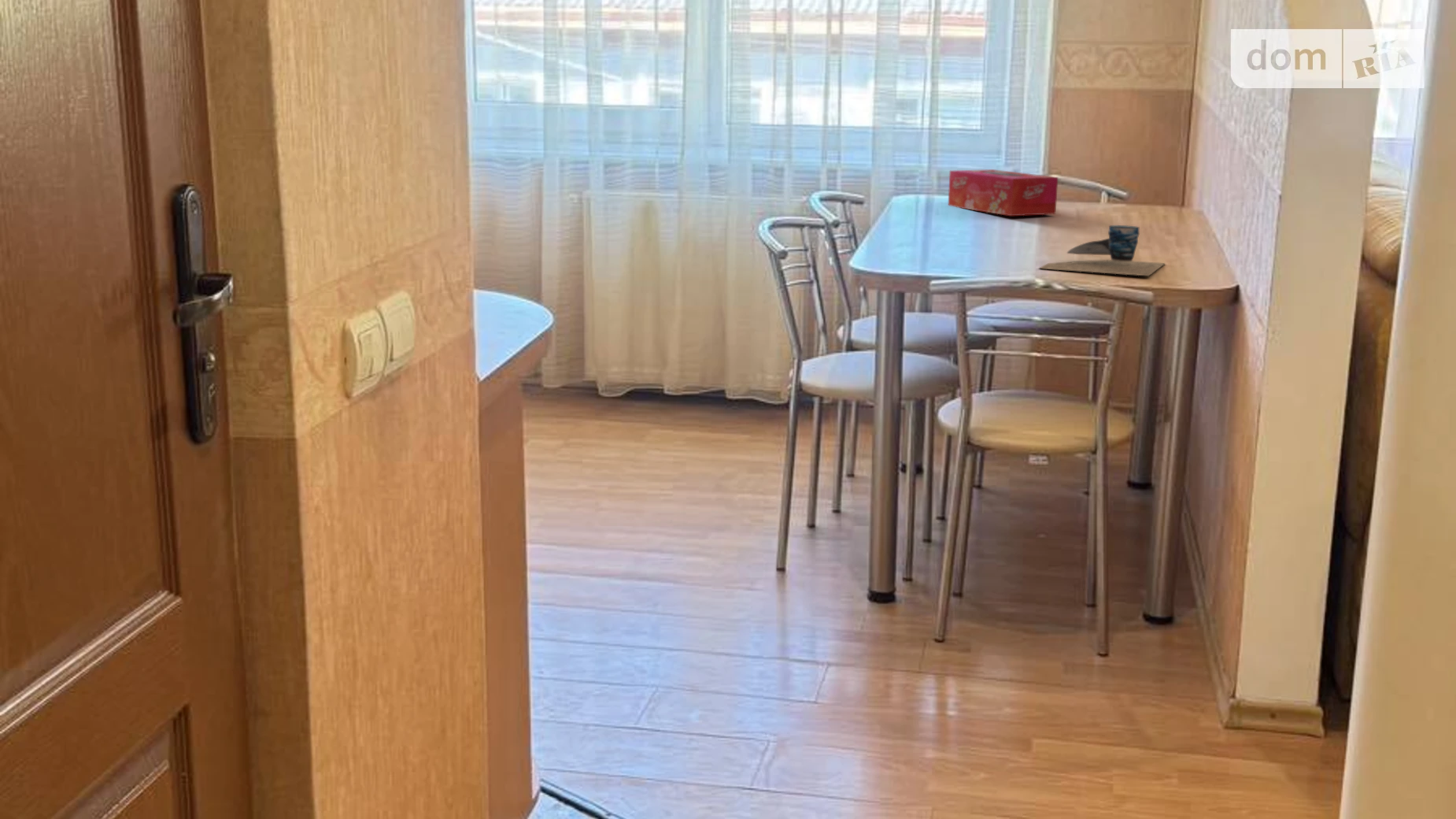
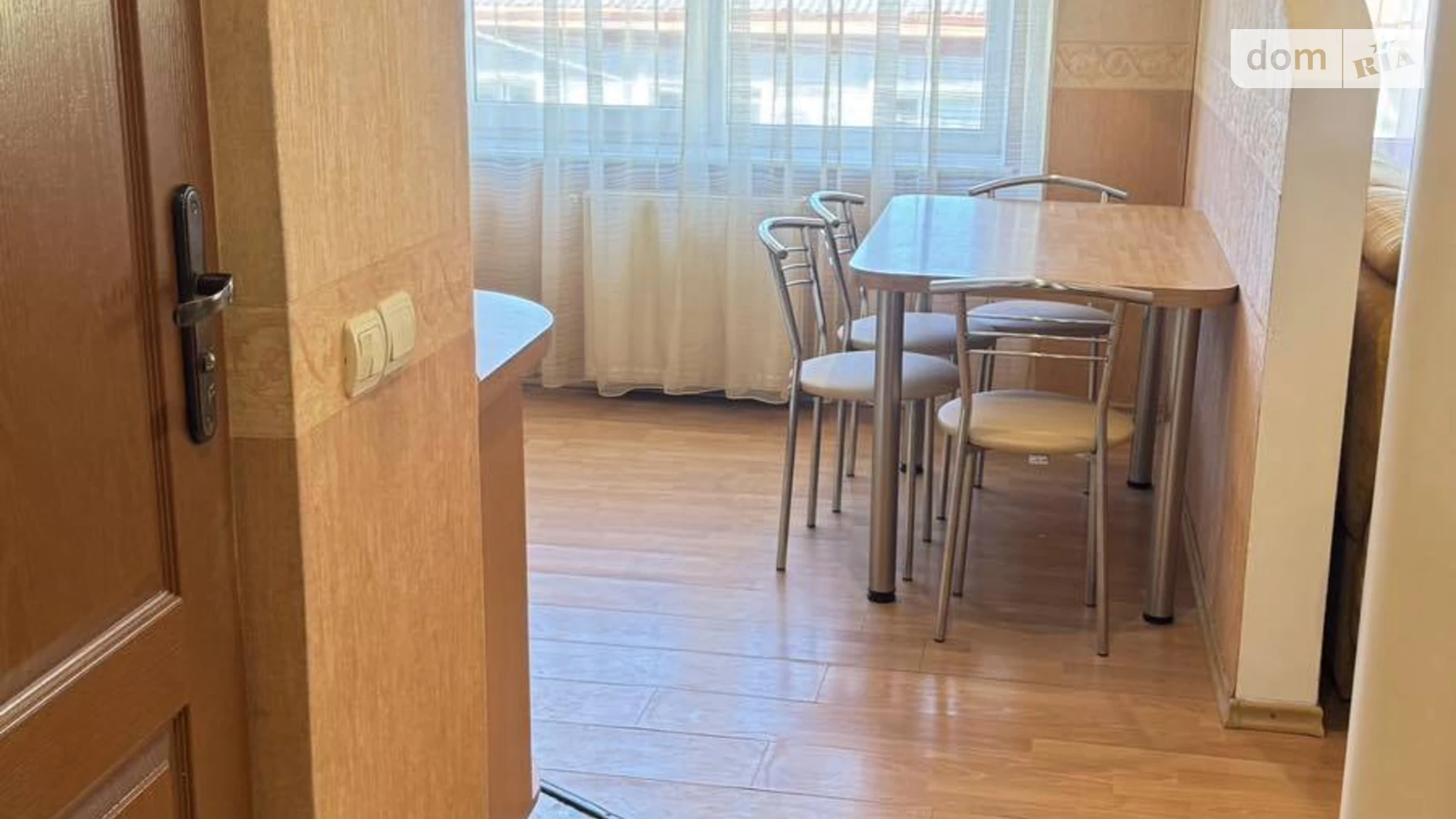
- tissue box (1001, 191)
- cup (1104, 243)
